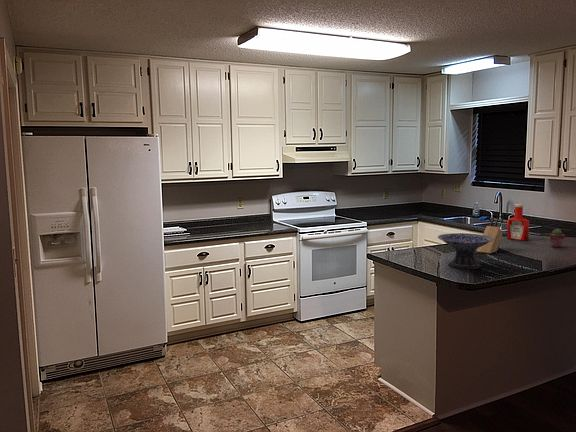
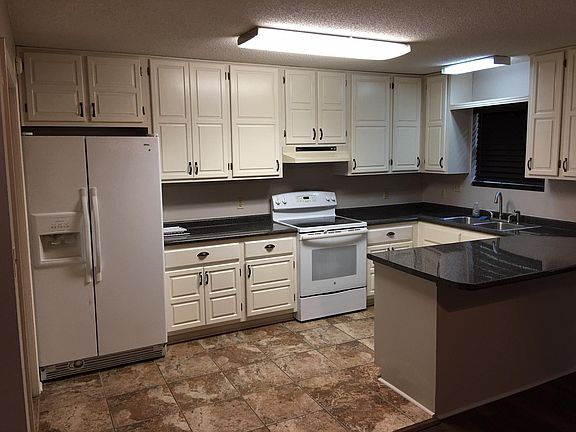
- decorative bowl (464, 251)
- potted succulent (556, 237)
- soap bottle (518, 221)
- knife block (491, 234)
